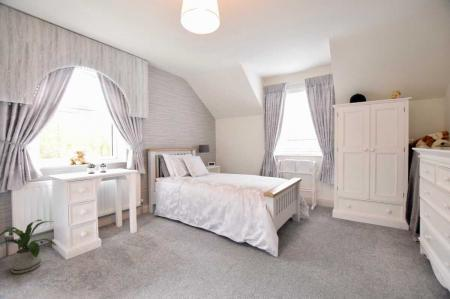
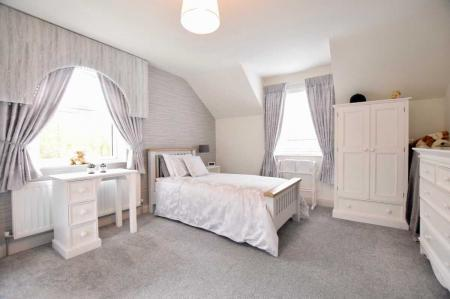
- house plant (26, 241)
